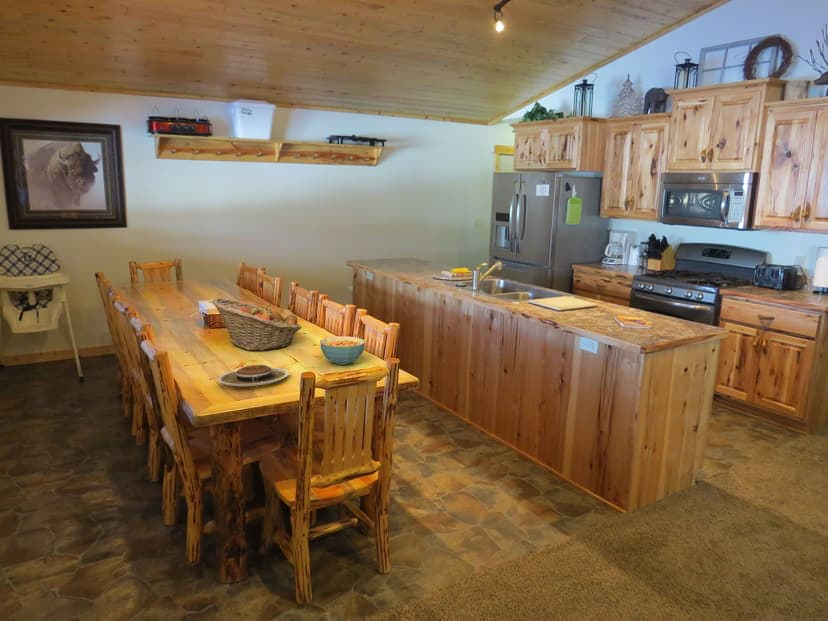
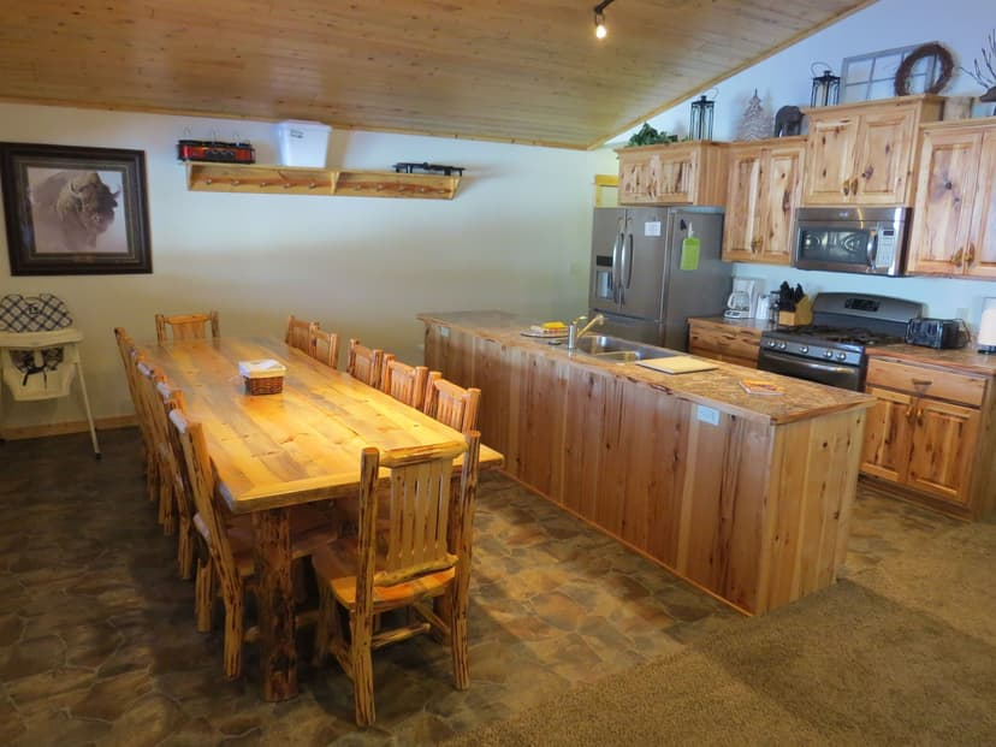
- fruit basket (257, 321)
- plate (254, 374)
- cereal bowl (342, 352)
